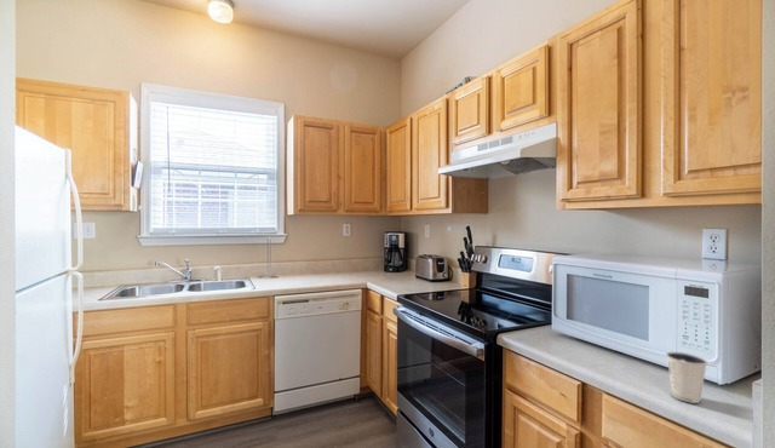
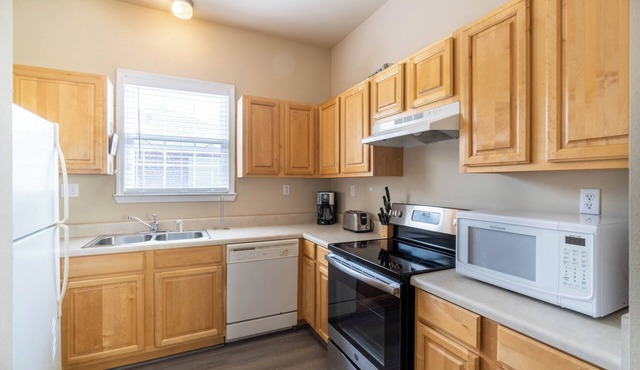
- dixie cup (685, 378)
